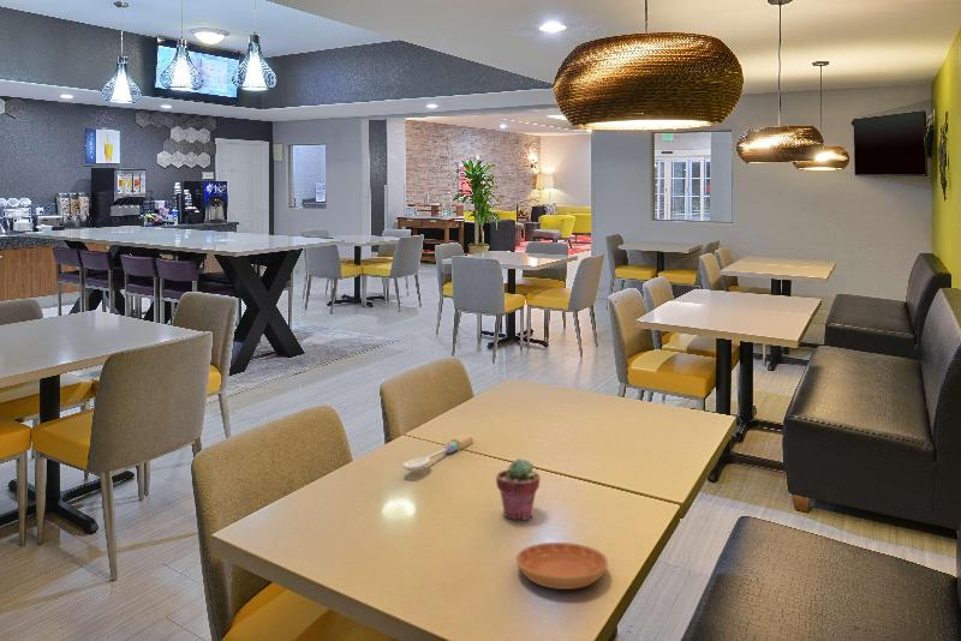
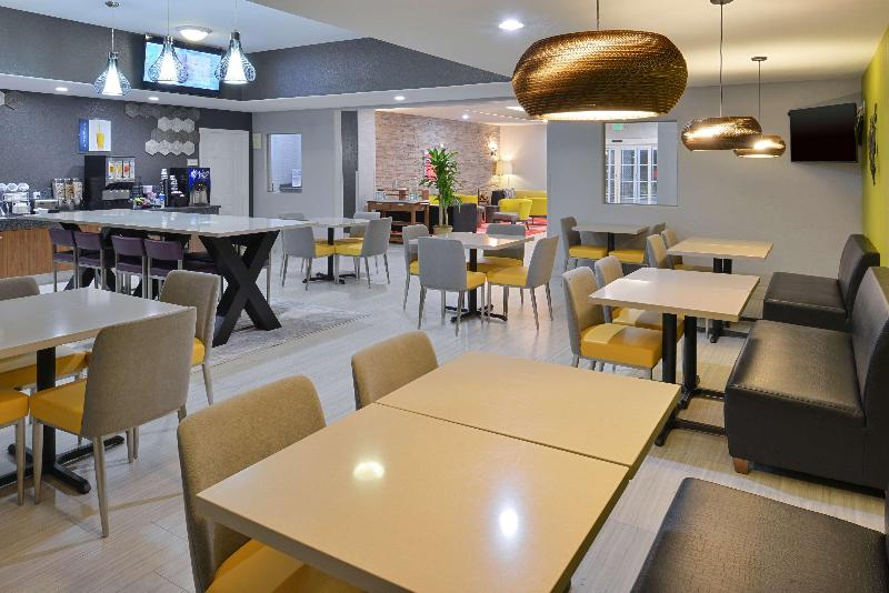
- spoon (440, 450)
- saucer (561, 565)
- potted succulent (518, 486)
